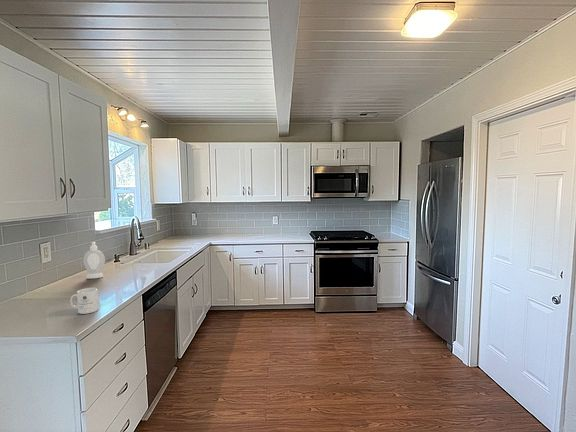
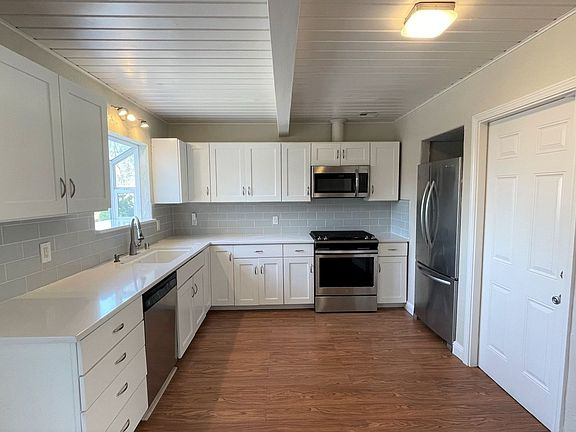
- soap bottle (94, 259)
- mug (83, 300)
